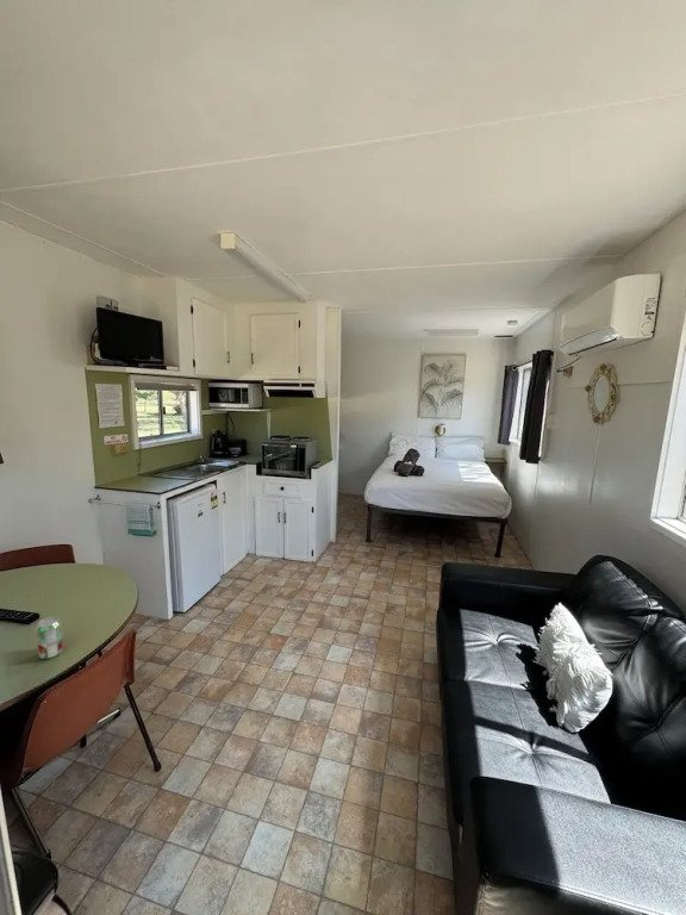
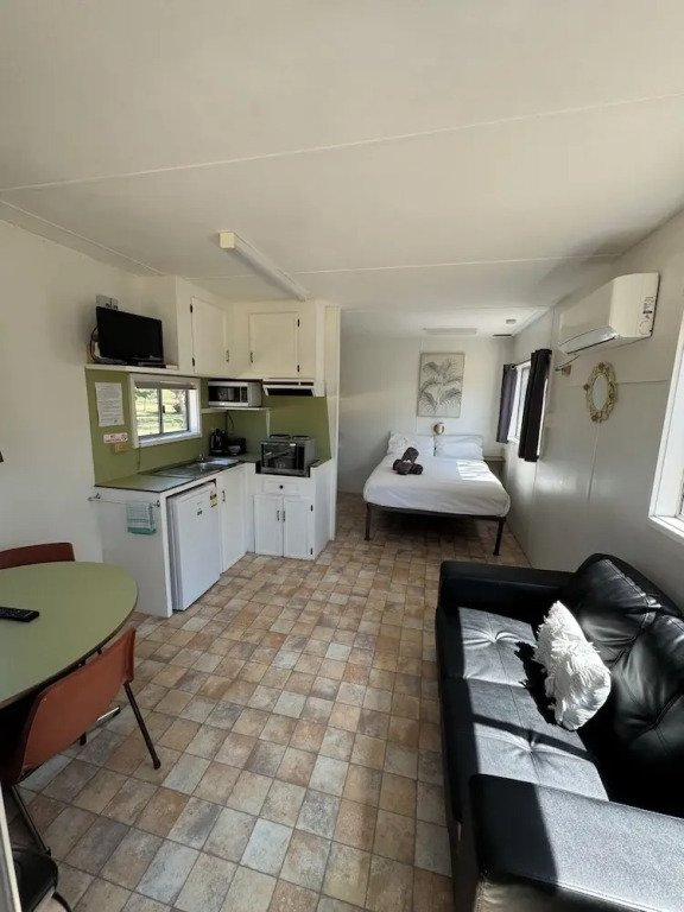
- beverage can (49, 637)
